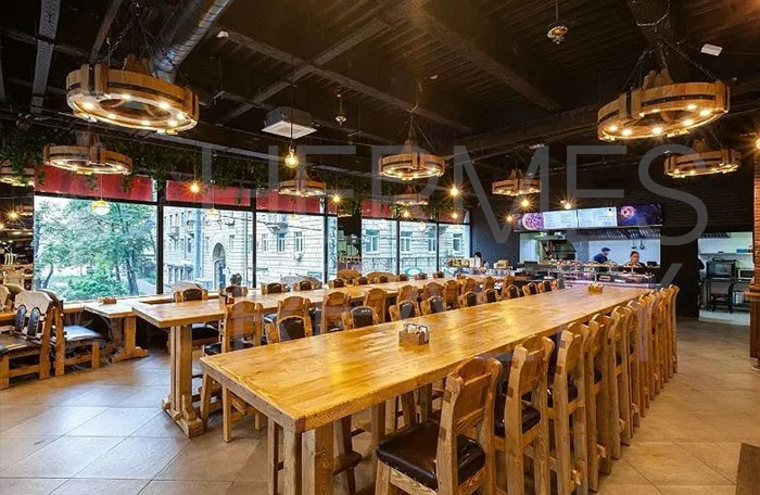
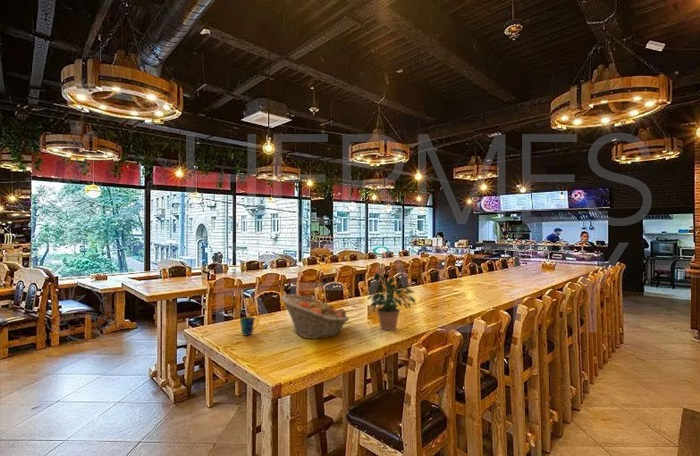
+ fruit basket (314, 313)
+ potted plant (392, 299)
+ cup (249, 326)
